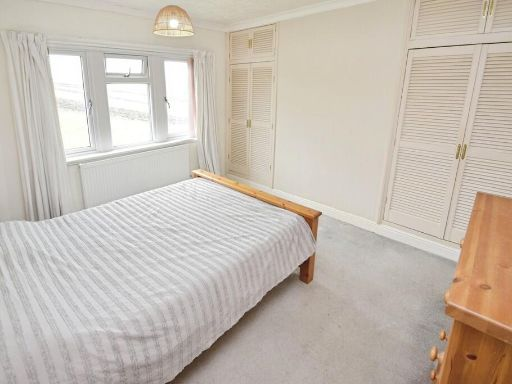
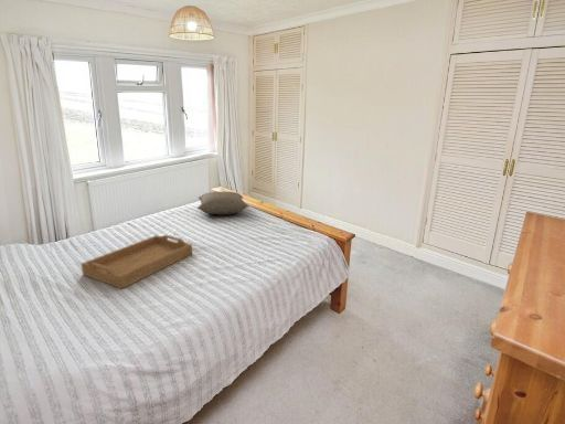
+ pillow (222, 202)
+ serving tray (141, 256)
